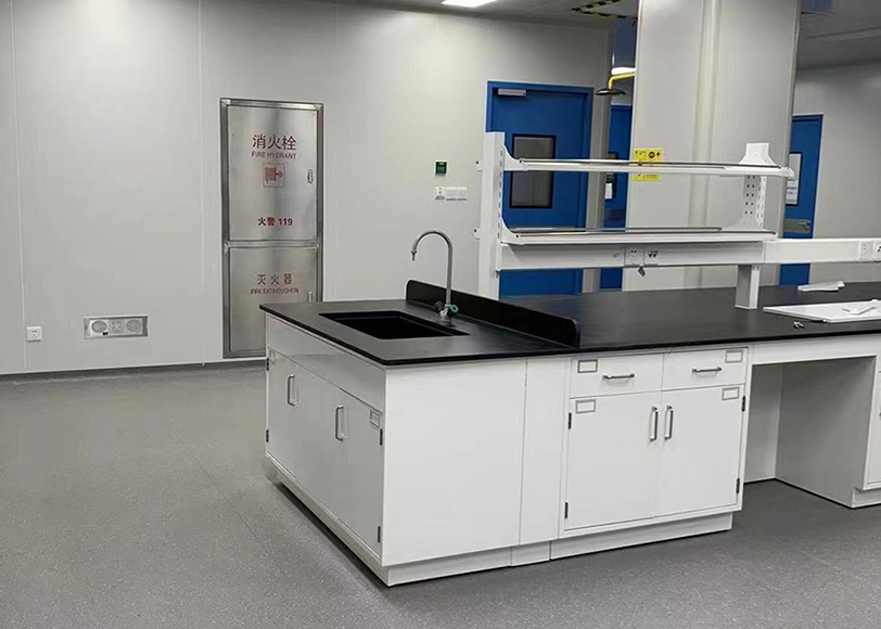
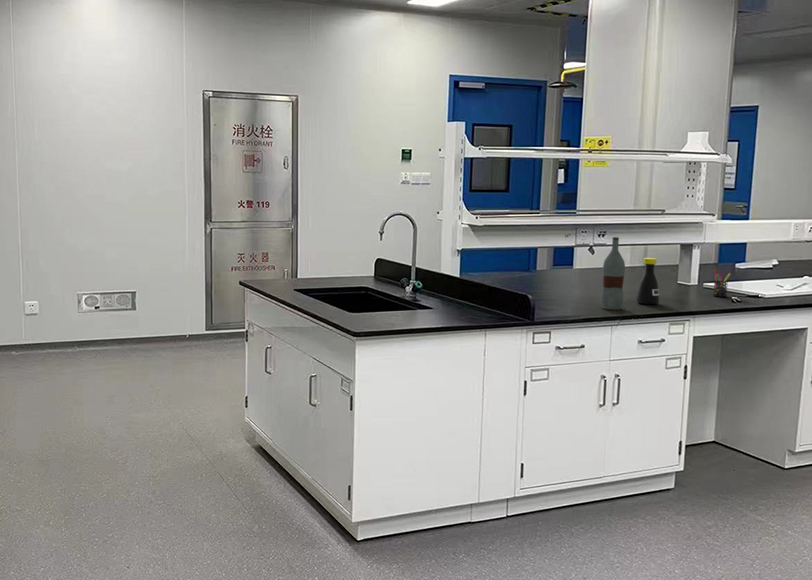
+ bottle (649, 280)
+ pen holder (719, 282)
+ bottle (613, 272)
